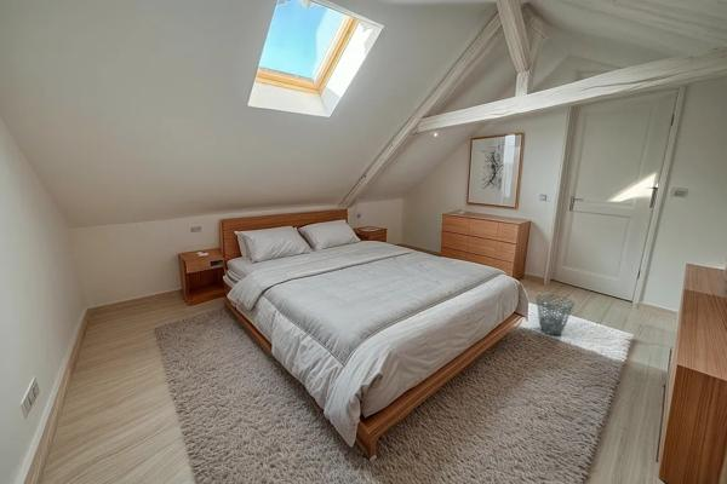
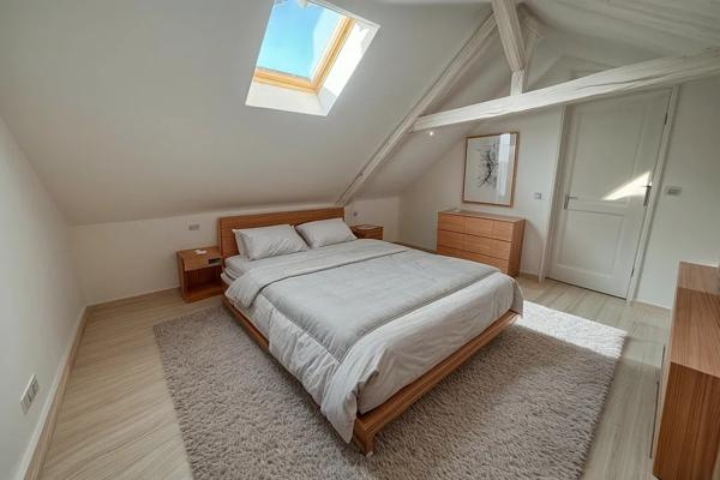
- waste basket (553, 315)
